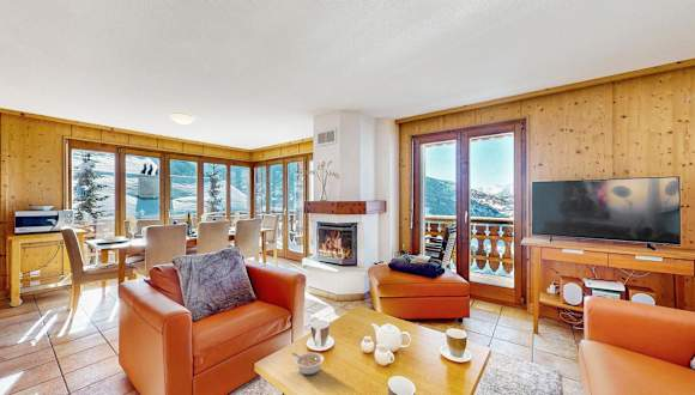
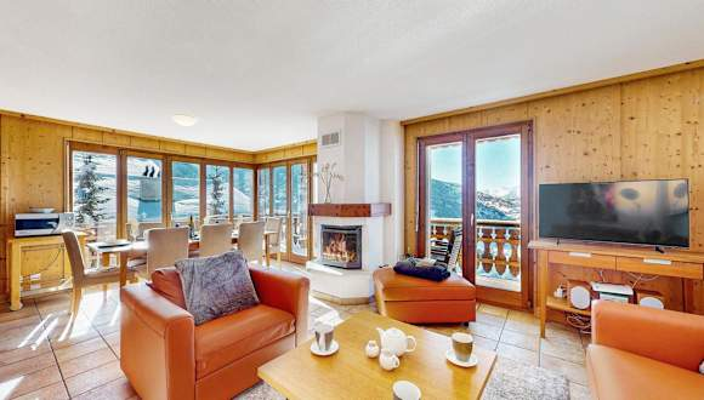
- legume (308, 363)
